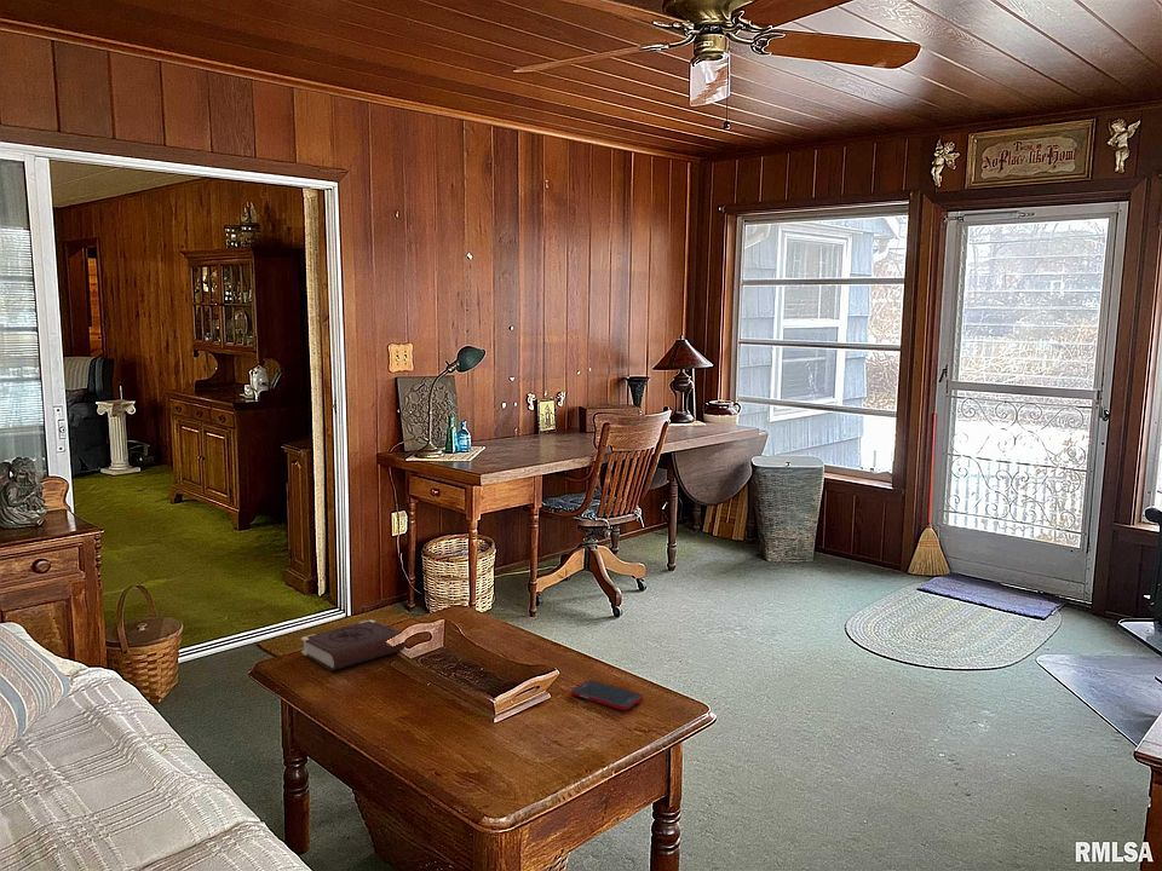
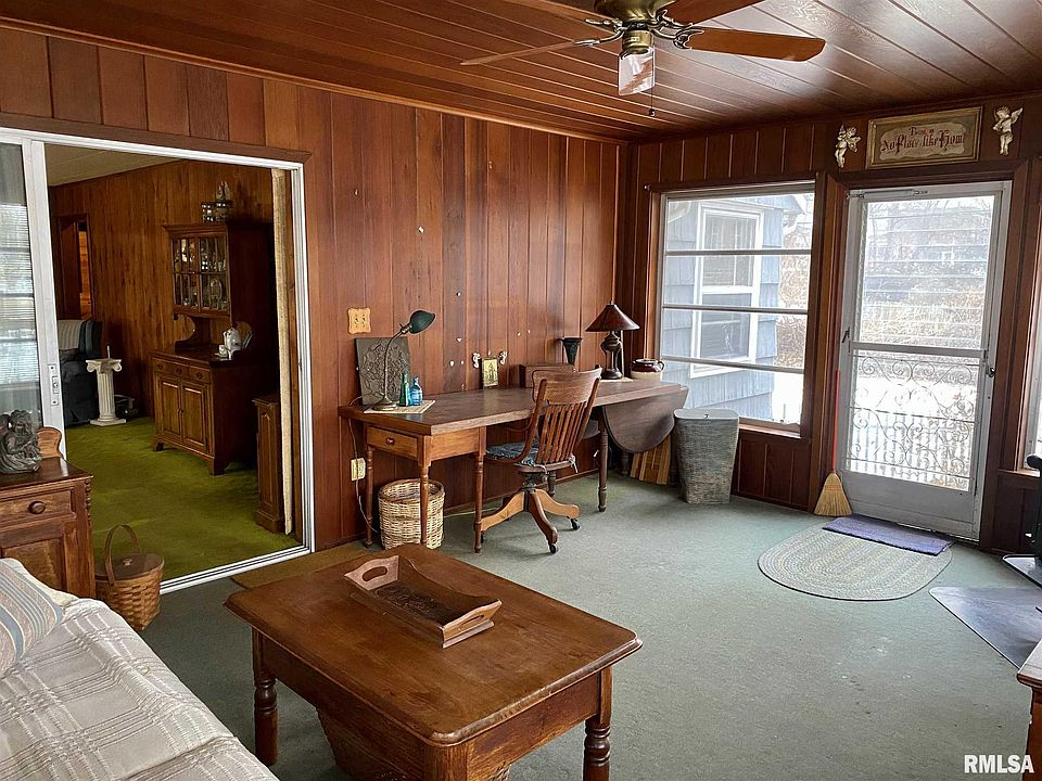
- cell phone (606, 694)
- book (353, 644)
